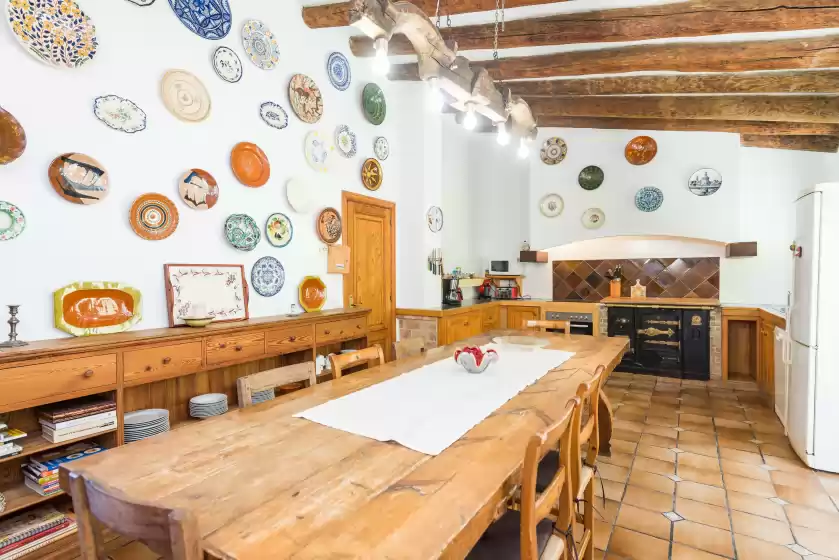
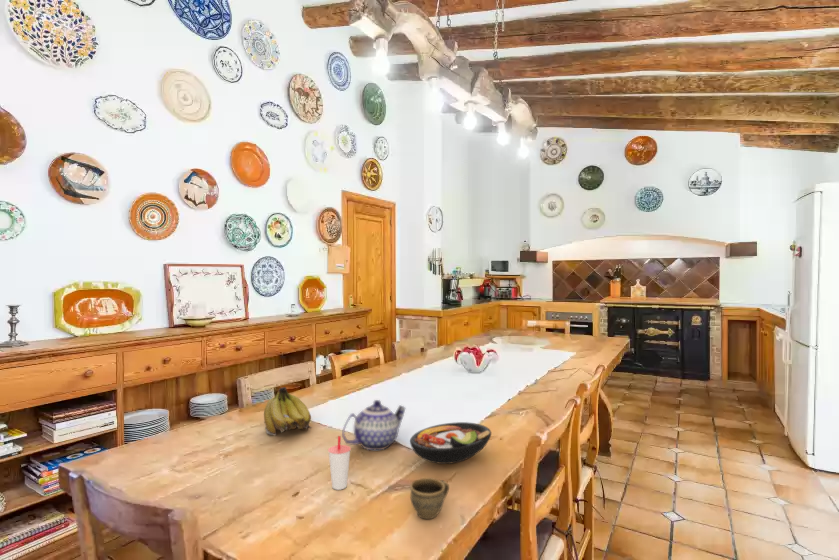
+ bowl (451, 443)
+ teapot (375, 422)
+ cup (432, 498)
+ fruit (288, 410)
+ cup (339, 461)
